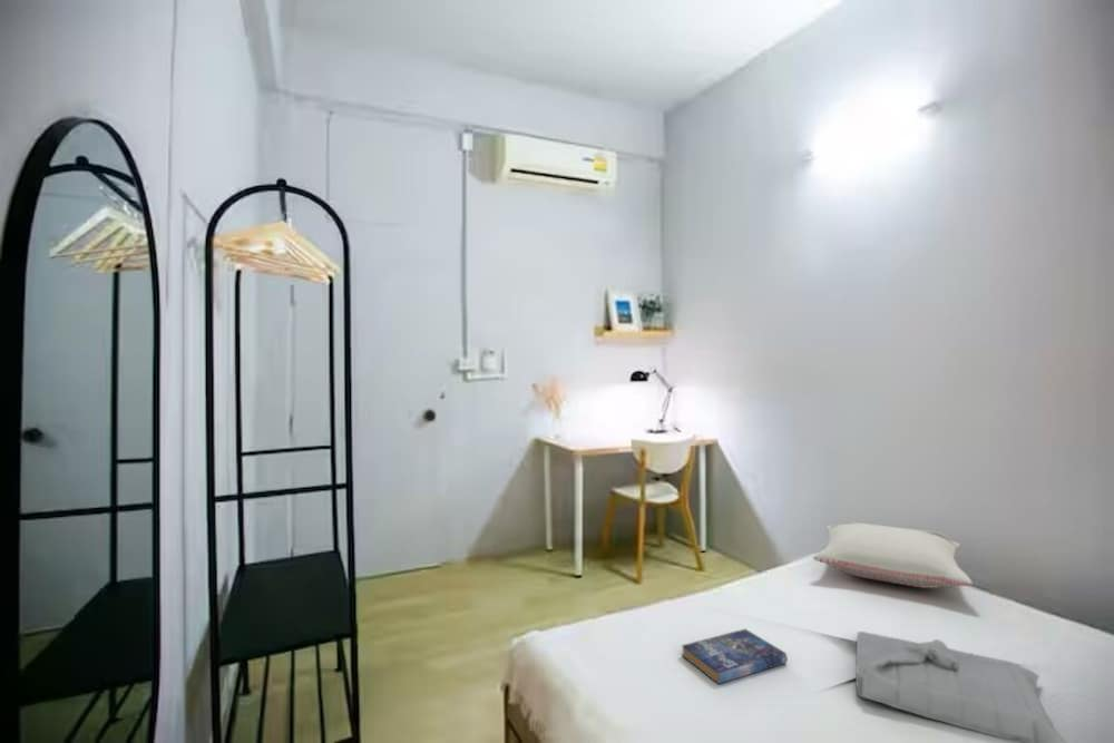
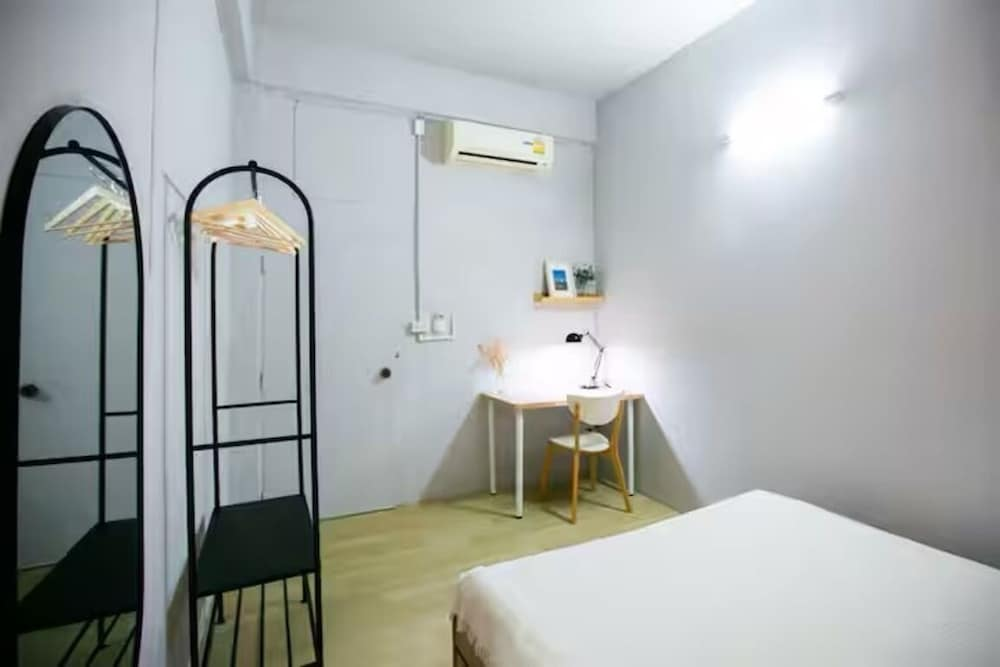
- pillow (888, 553)
- book (733, 654)
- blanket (950, 676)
